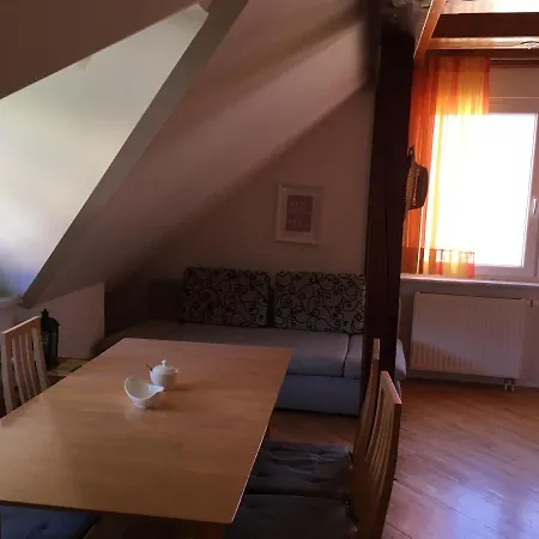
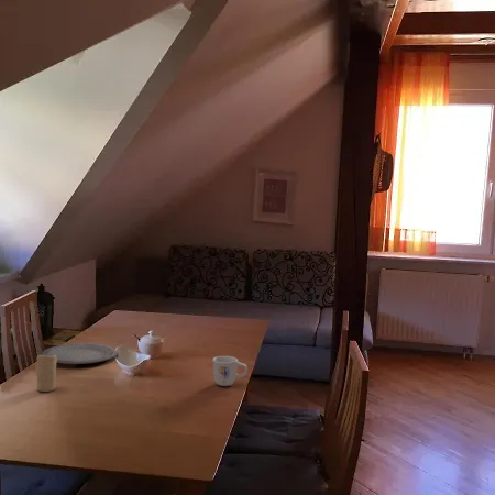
+ candle (46, 371)
+ mug (229, 372)
+ plate (79, 354)
